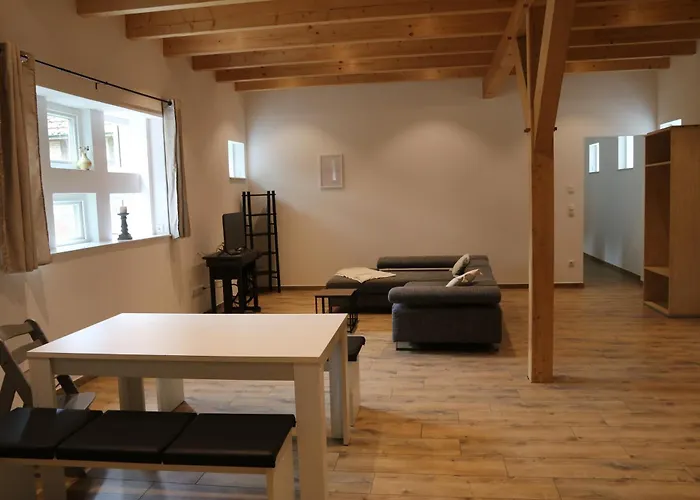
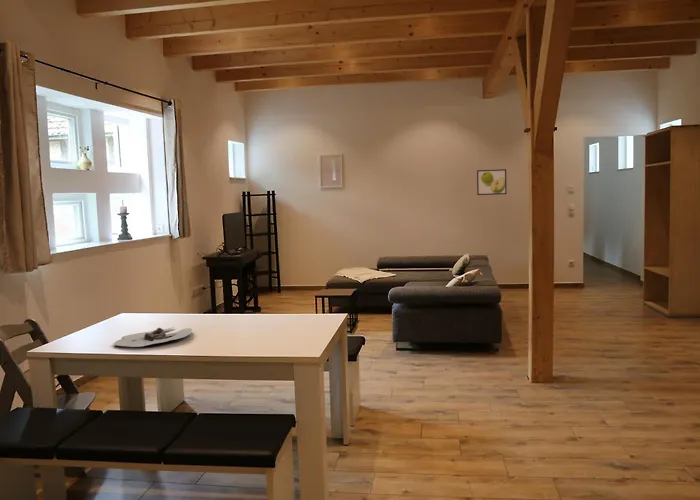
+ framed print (491, 182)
+ candle (154, 333)
